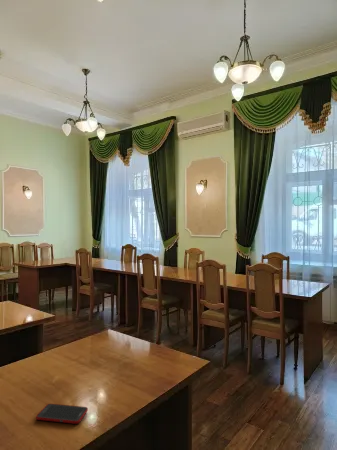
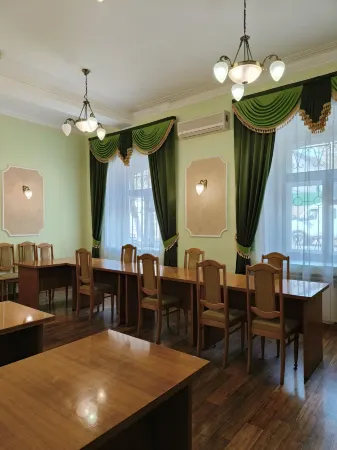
- cell phone (62, 413)
